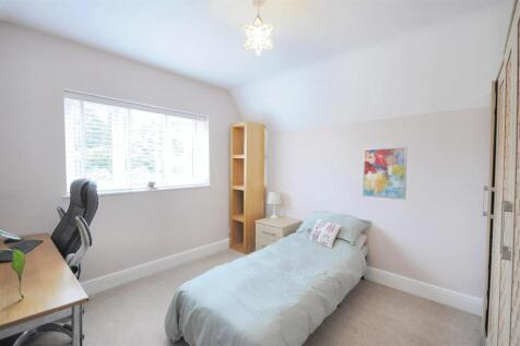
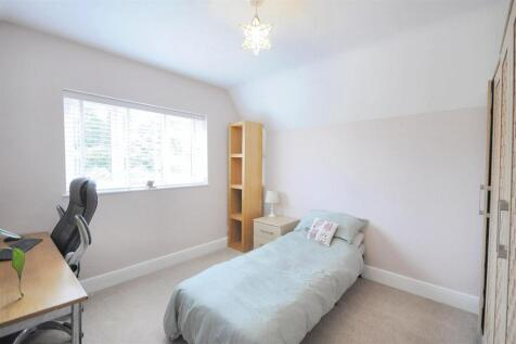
- wall art (383, 172)
